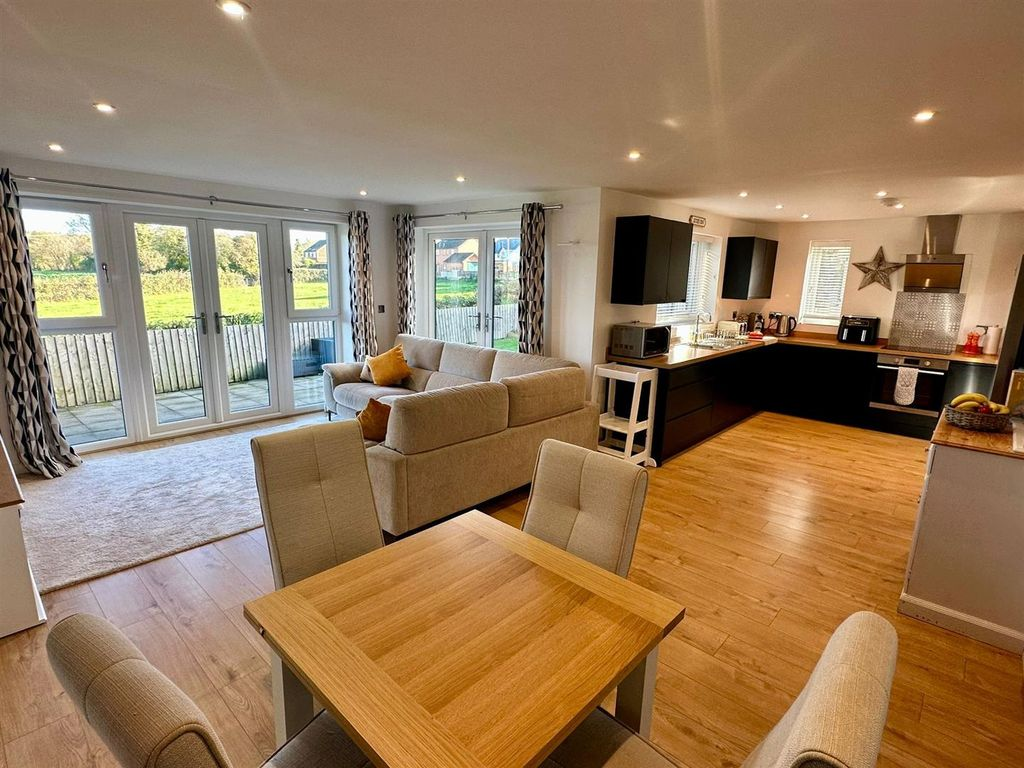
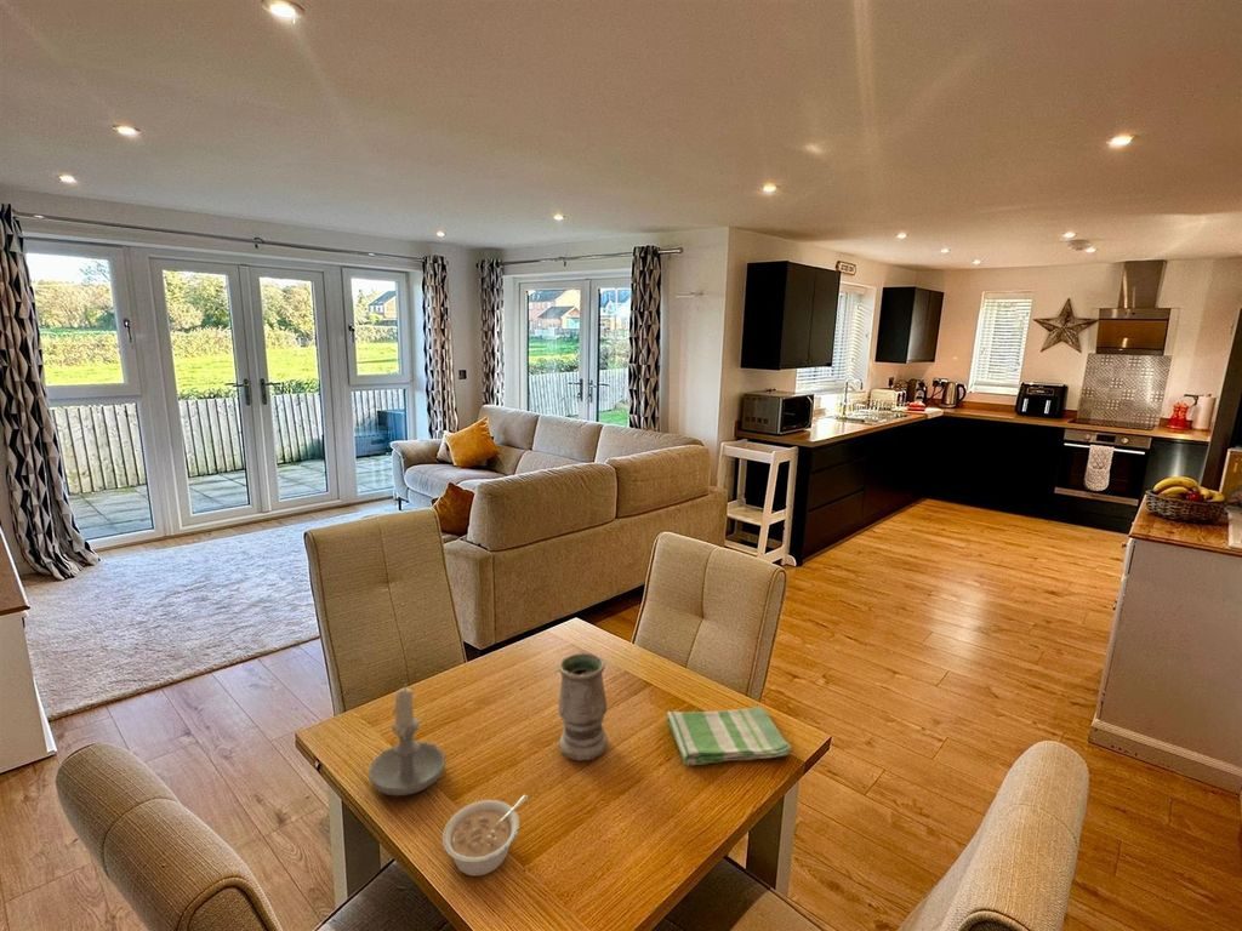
+ dish towel (725, 732)
+ legume (483, 835)
+ candle (405, 731)
+ vase (583, 704)
